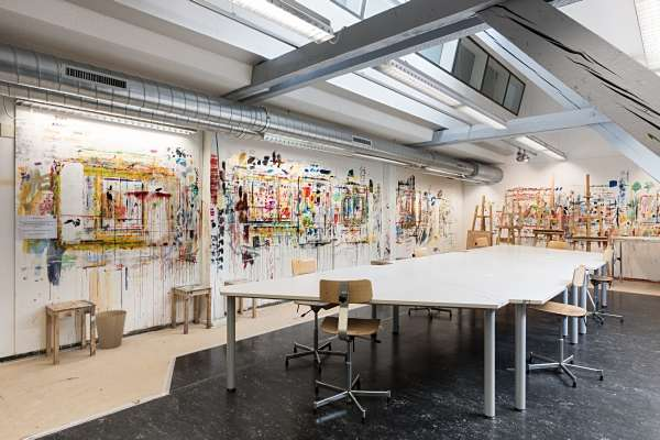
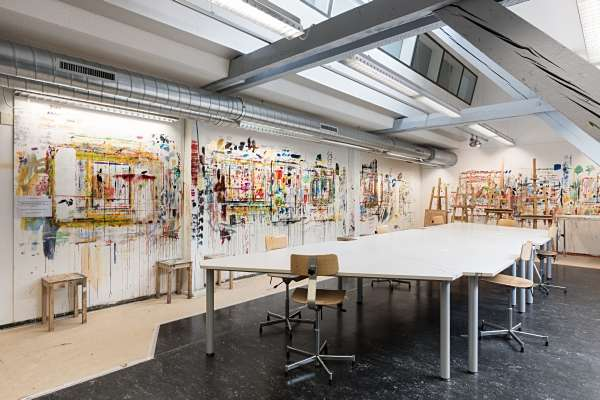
- trash can (110, 329)
